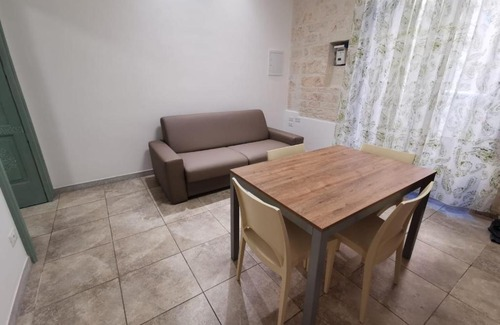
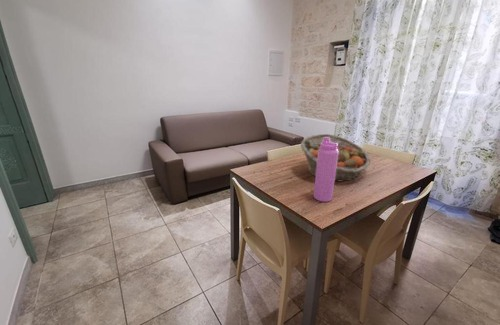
+ fruit basket (338, 156)
+ water bottle (326, 169)
